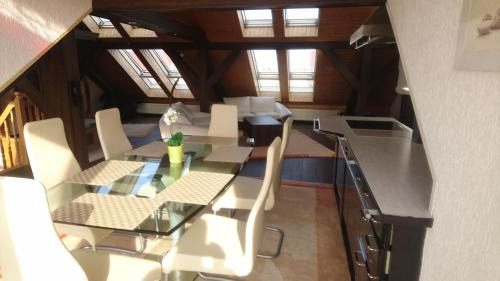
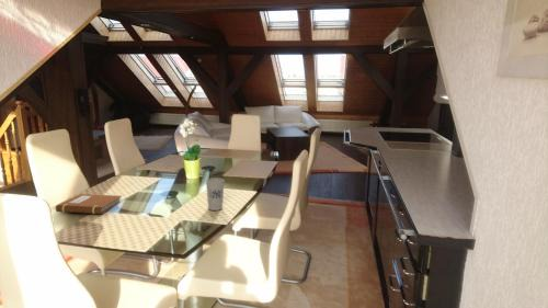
+ cup (215, 194)
+ notebook (89, 203)
